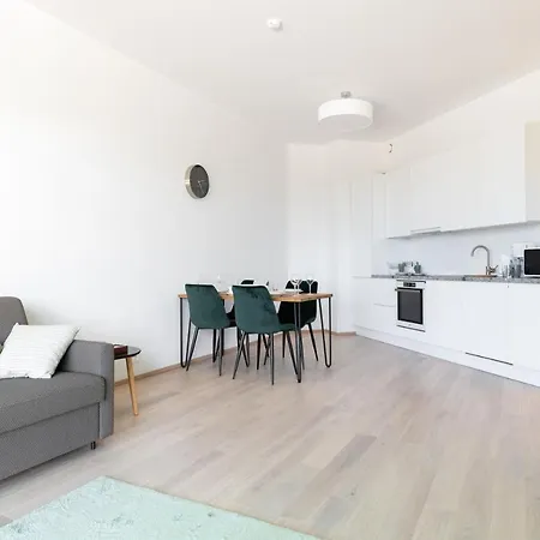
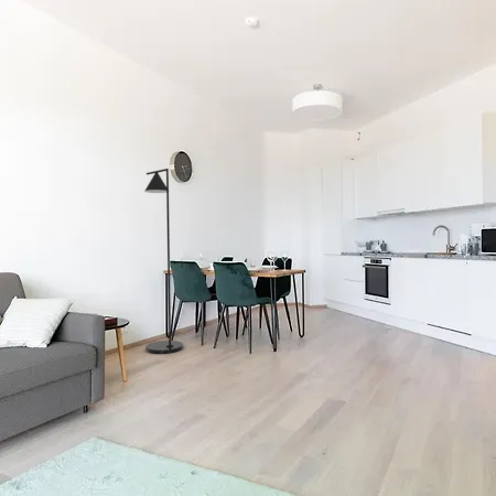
+ floor lamp (168, 259)
